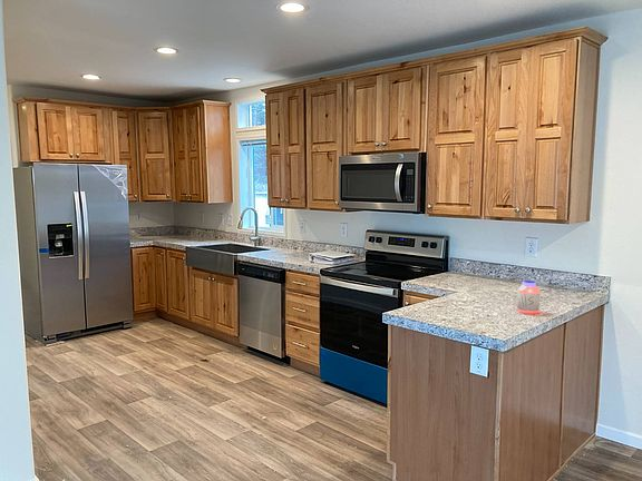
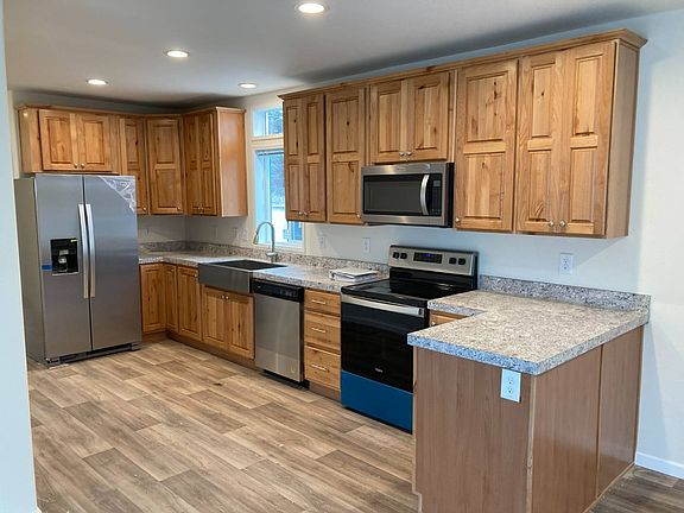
- jar (528, 296)
